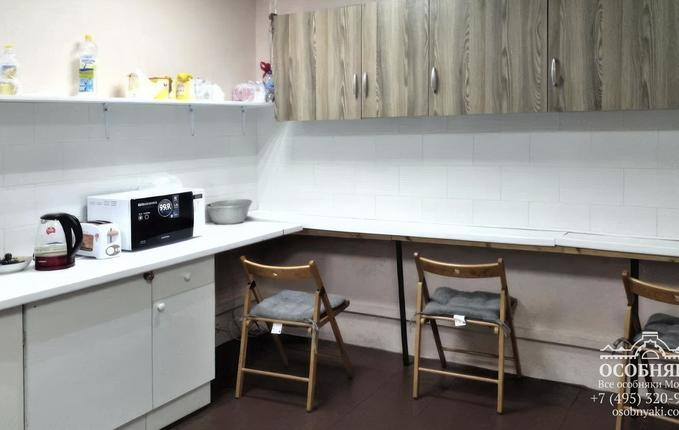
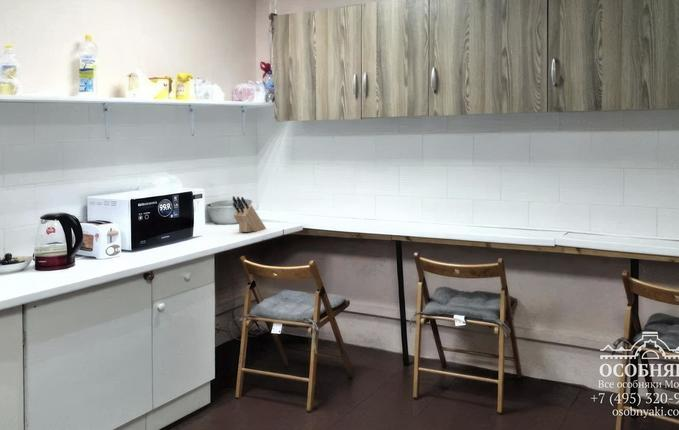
+ knife block (248, 213)
